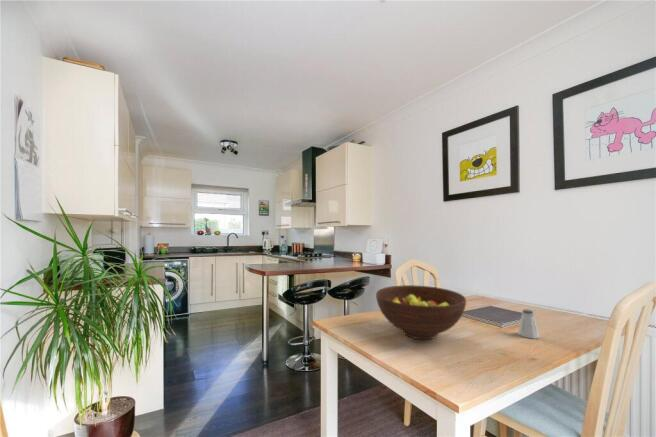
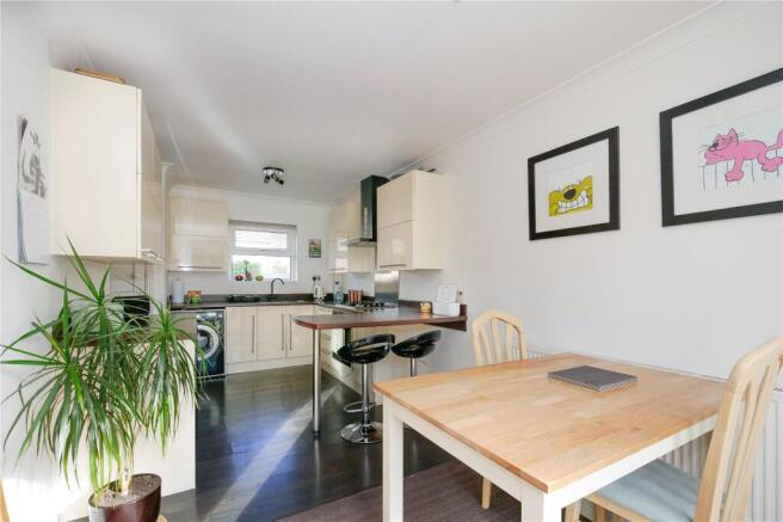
- saltshaker (528, 322)
- fruit bowl (419, 314)
